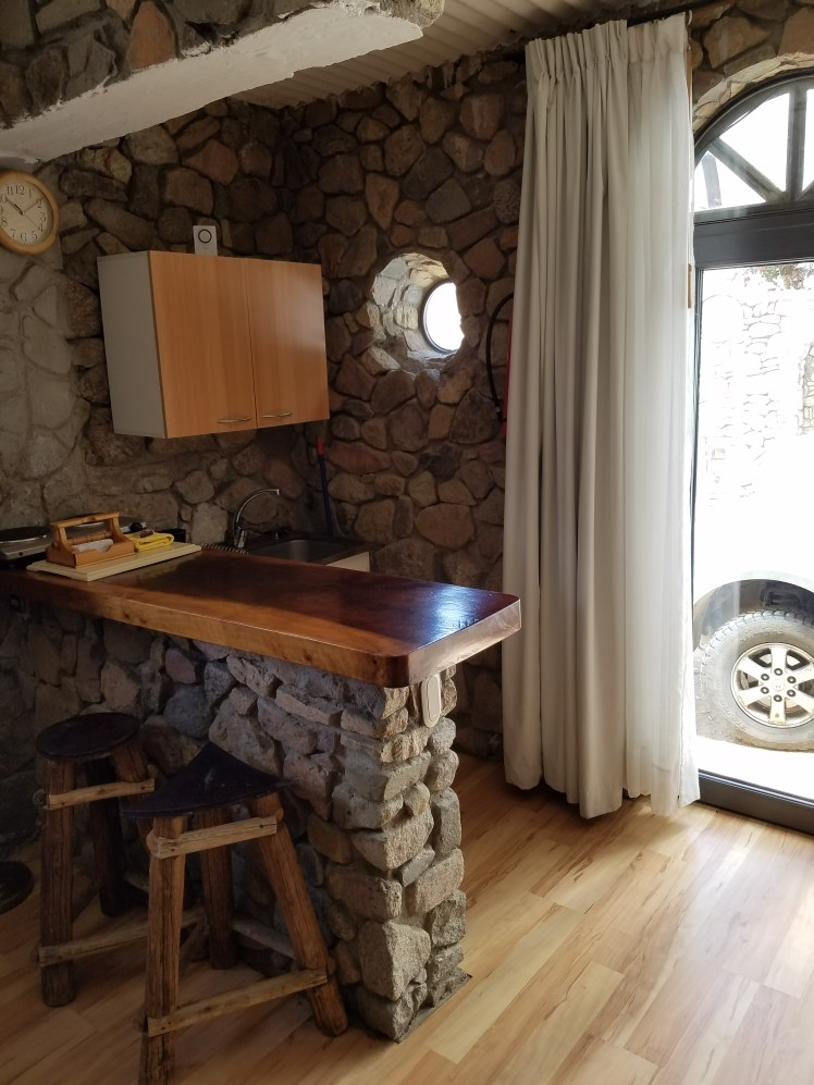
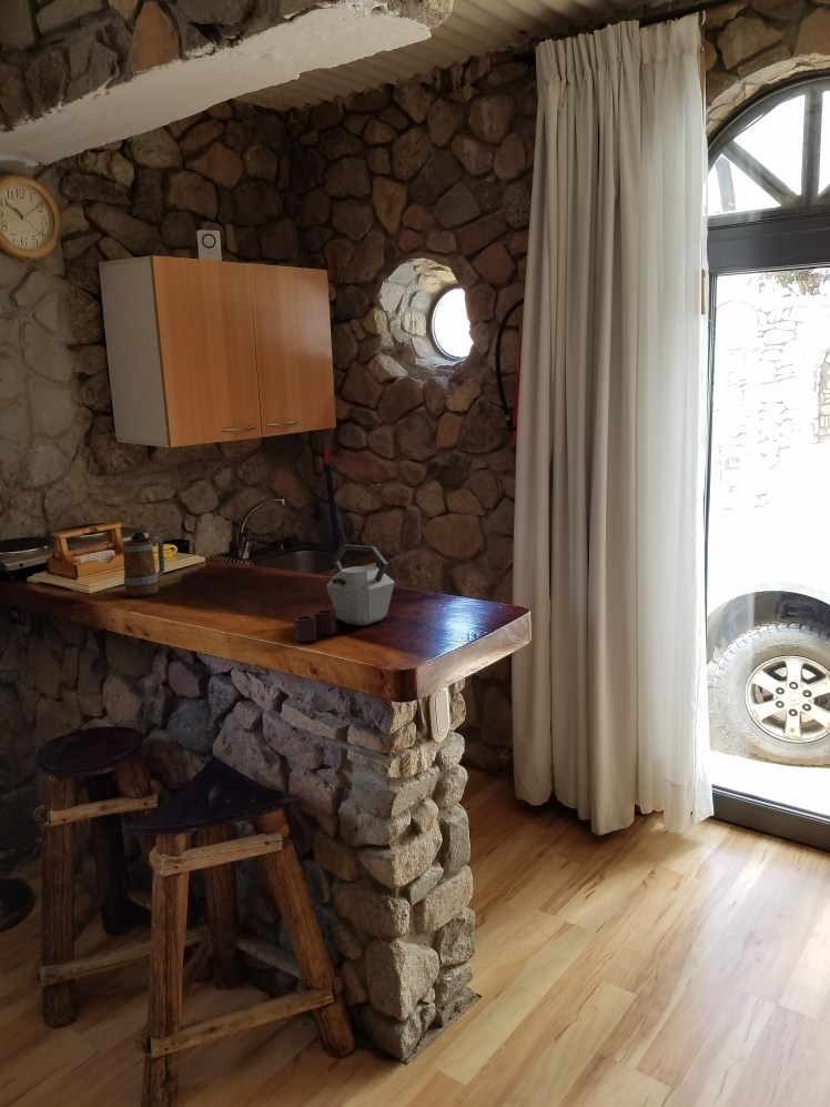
+ mug (145, 565)
+ kettle (338, 588)
